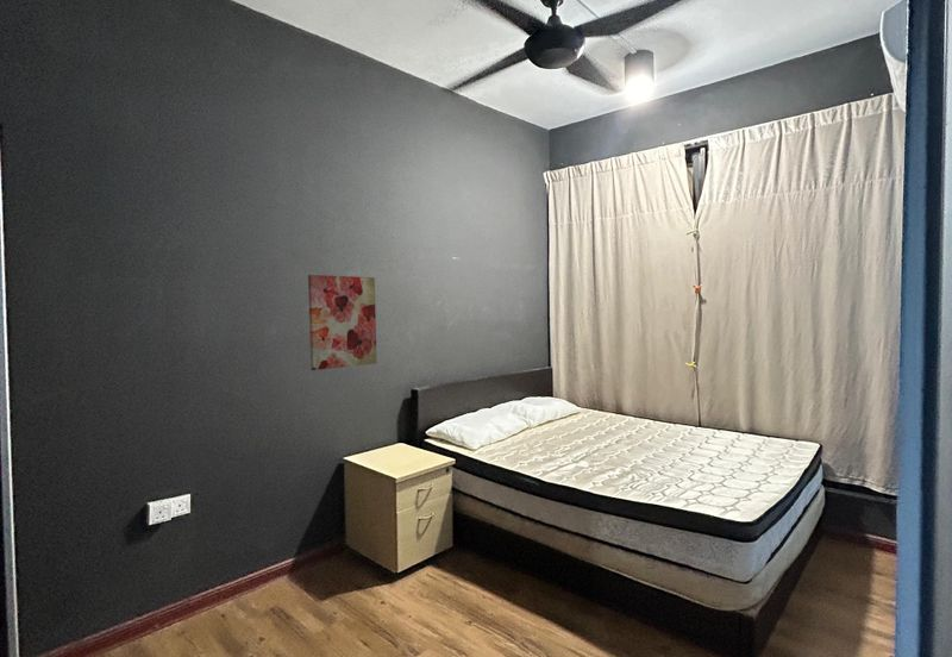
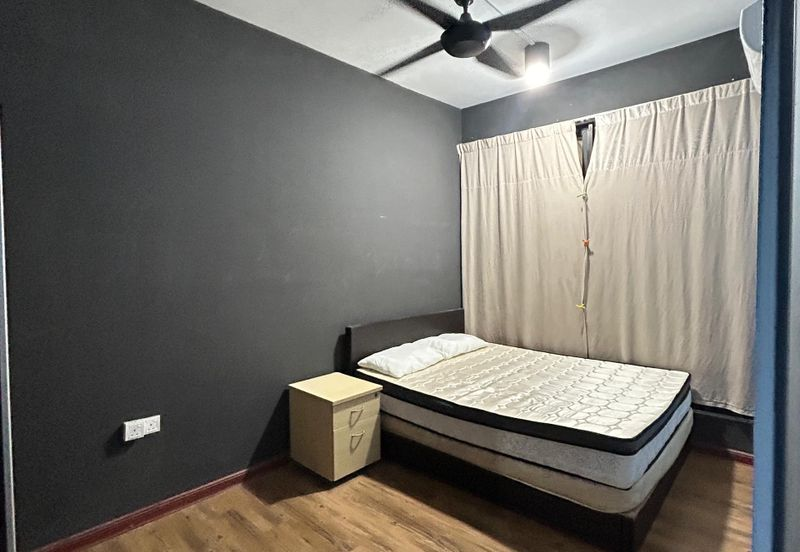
- wall art (344, 321)
